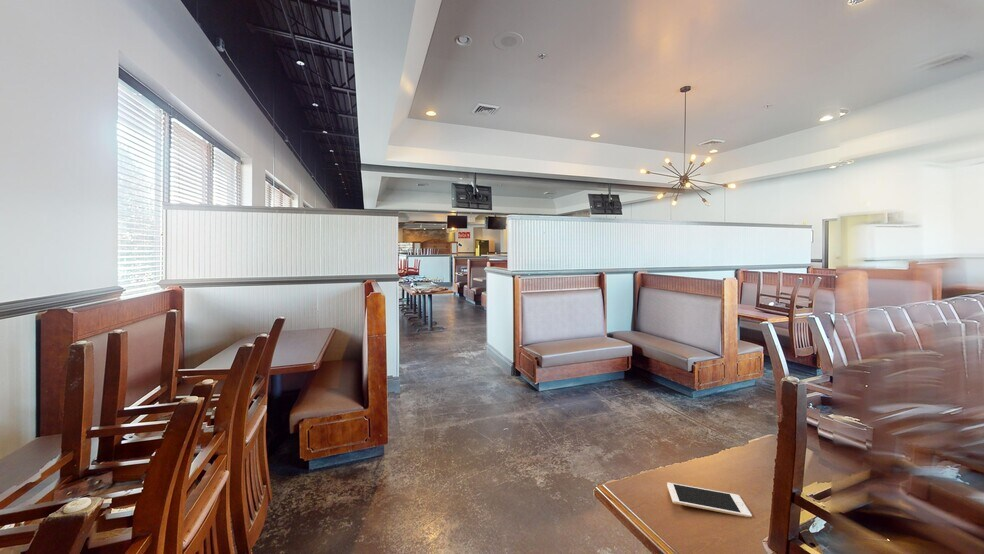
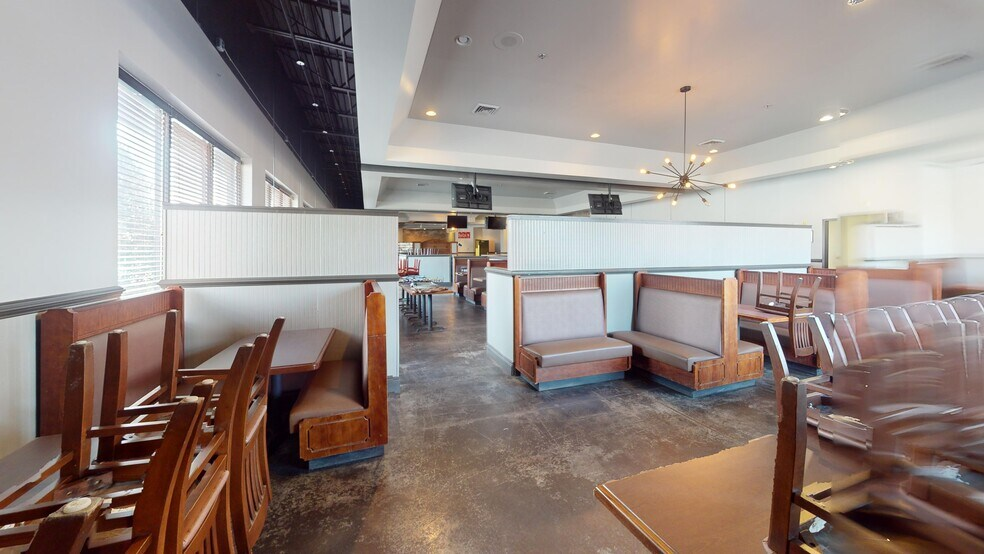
- cell phone (706, 499)
